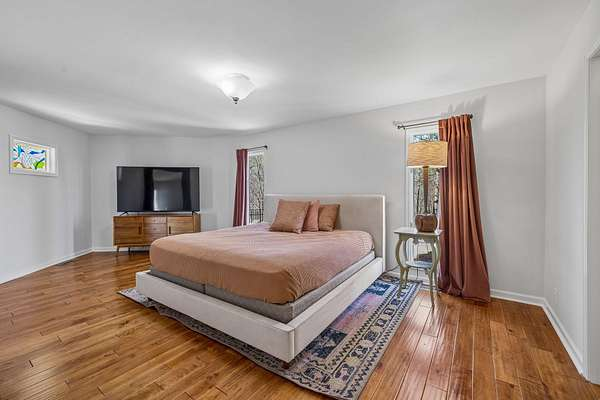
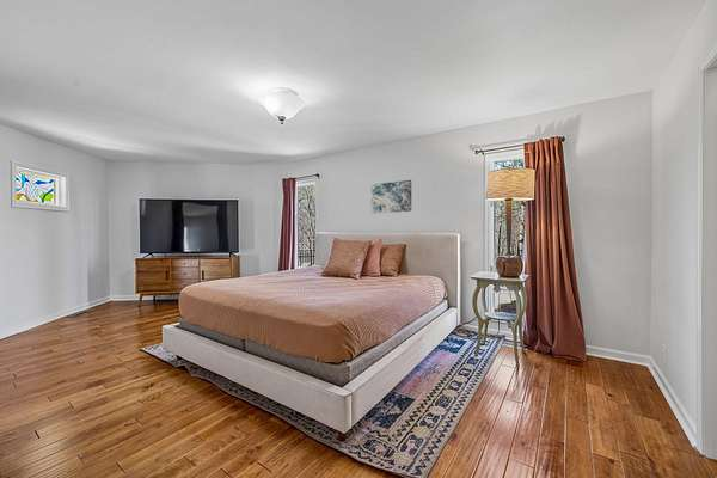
+ wall art (390, 197)
